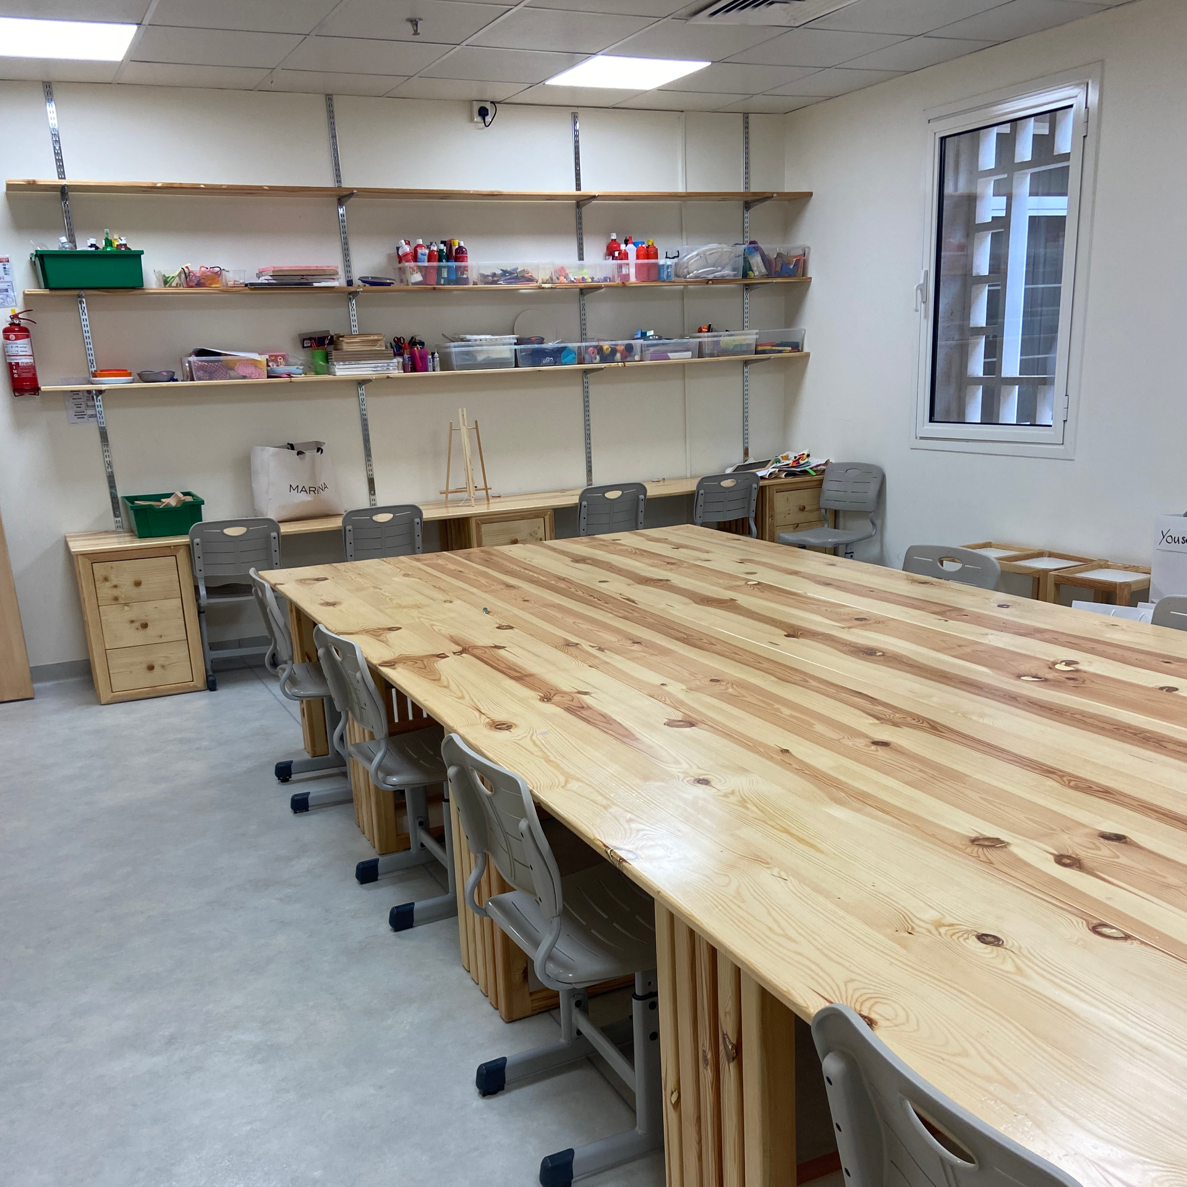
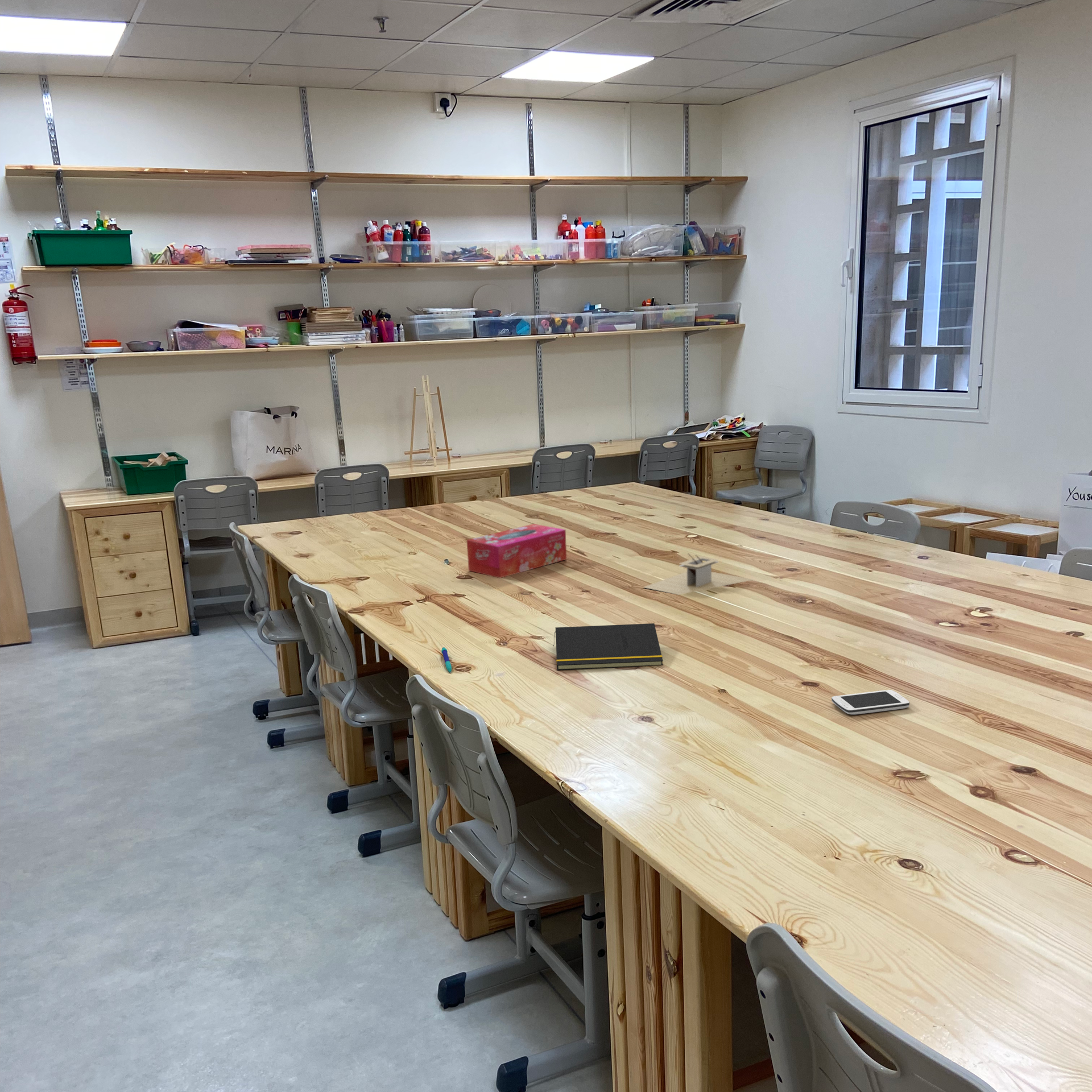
+ tissue box (518, 549)
+ notepad (607, 646)
+ pen (446, 660)
+ utensil holder (699, 568)
+ smartphone (870, 702)
